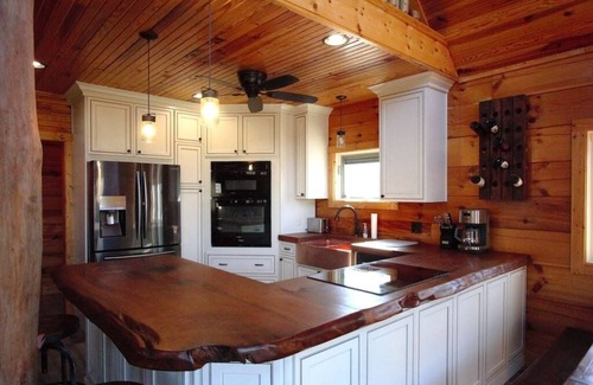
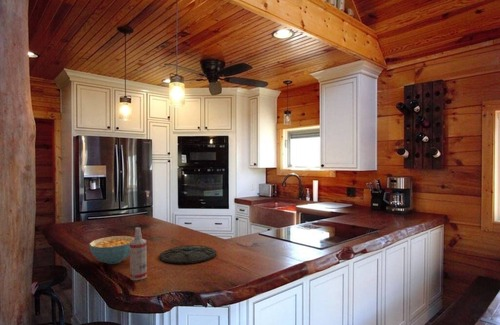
+ cereal bowl (113, 251)
+ spray bottle (138, 252)
+ plate (188, 251)
